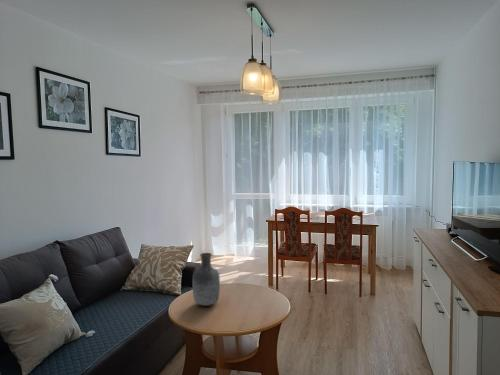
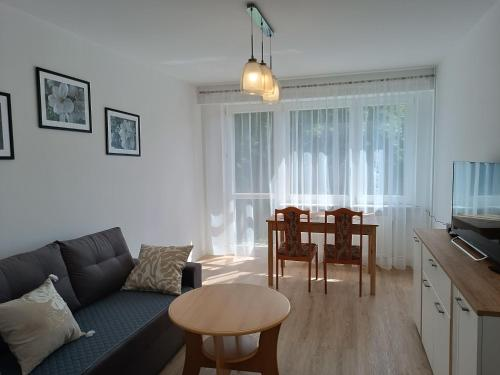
- vase (206, 279)
